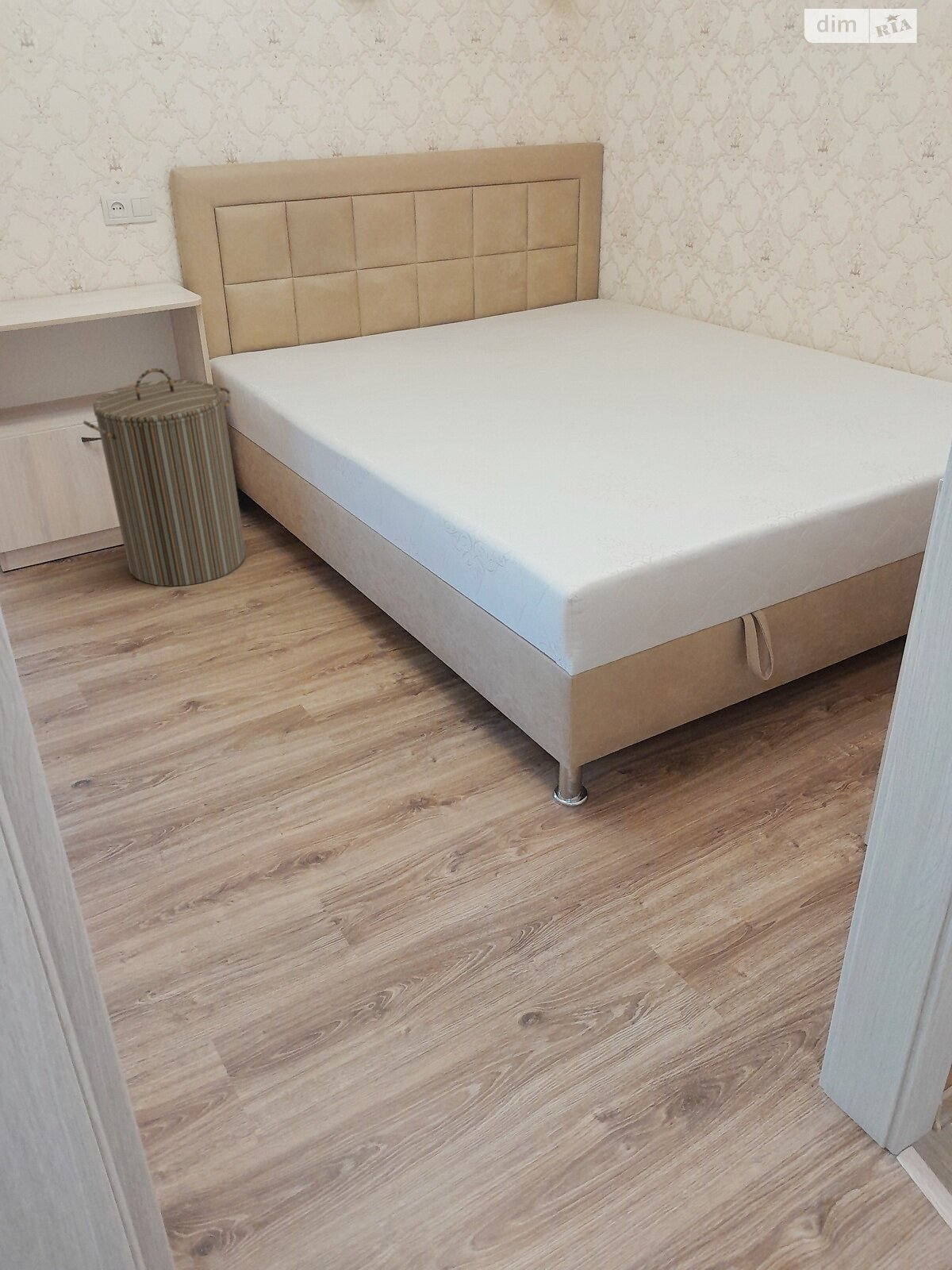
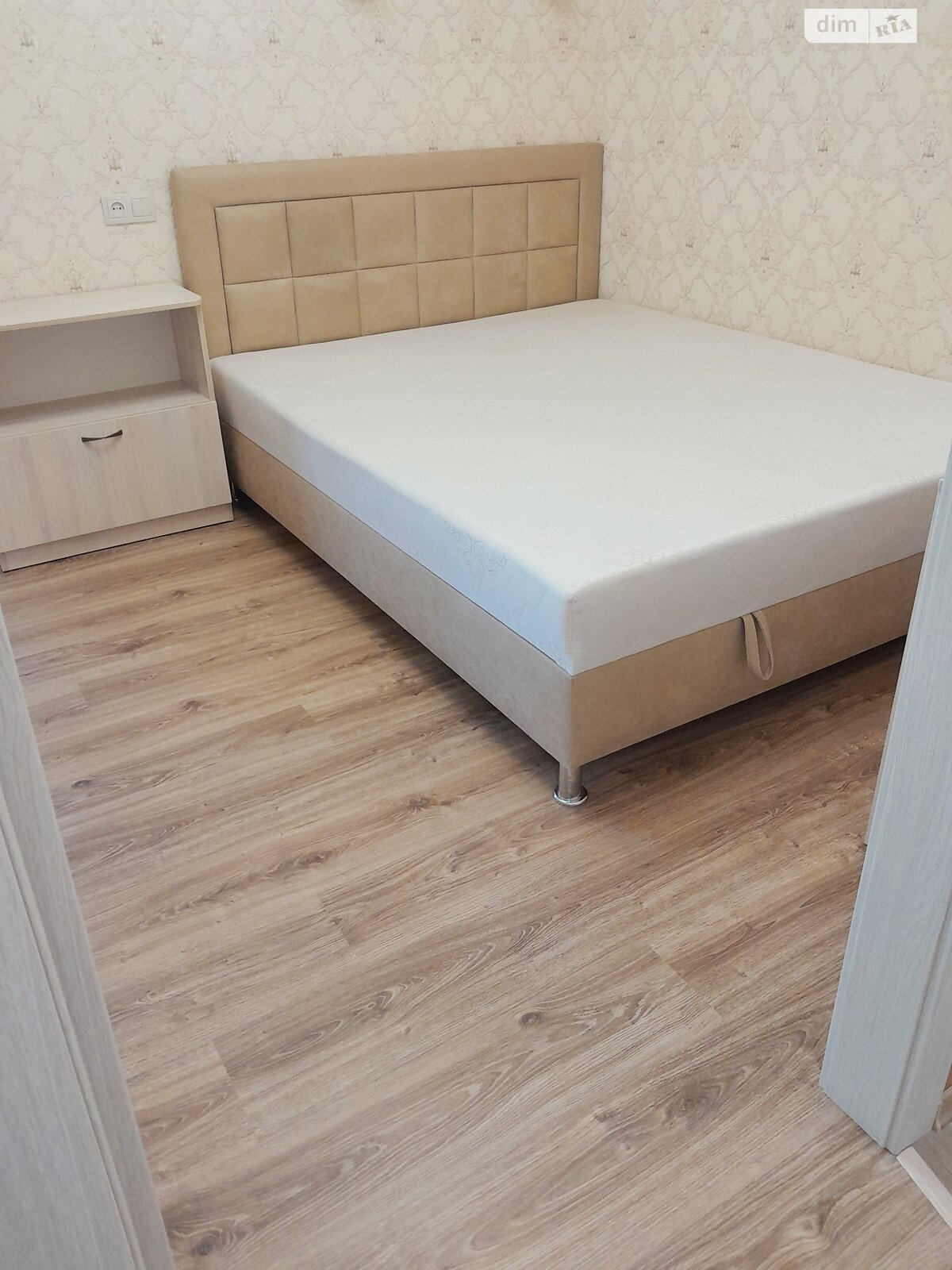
- laundry hamper (171, 469)
